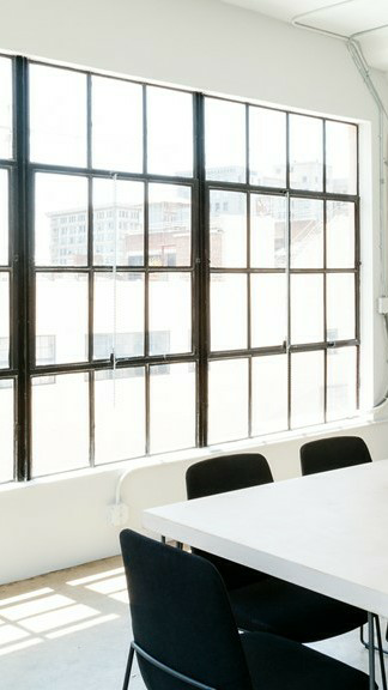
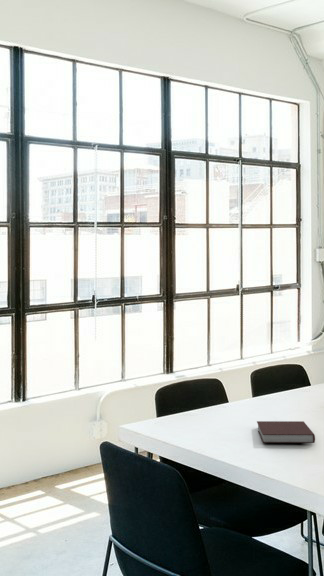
+ notebook (284, 431)
